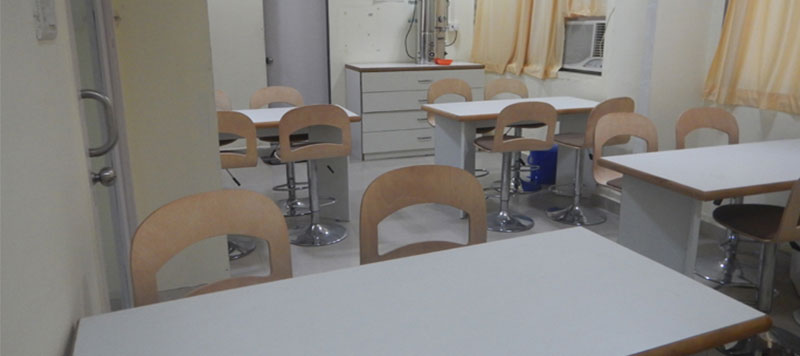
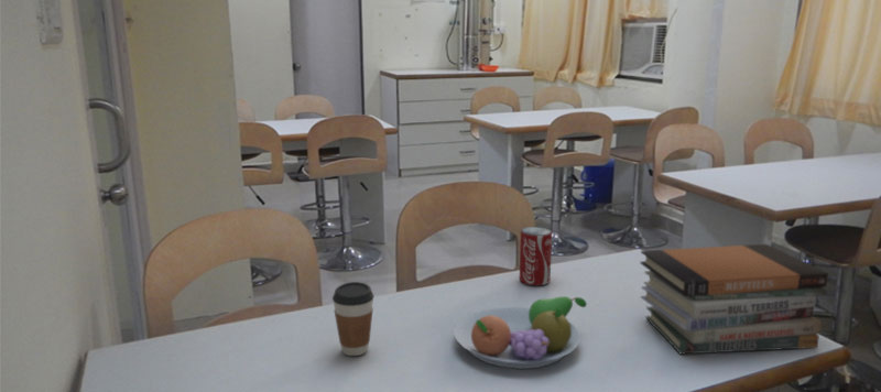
+ fruit bowl (522, 320)
+ book stack (727, 296)
+ beverage can (535, 255)
+ coffee cup (354, 319)
